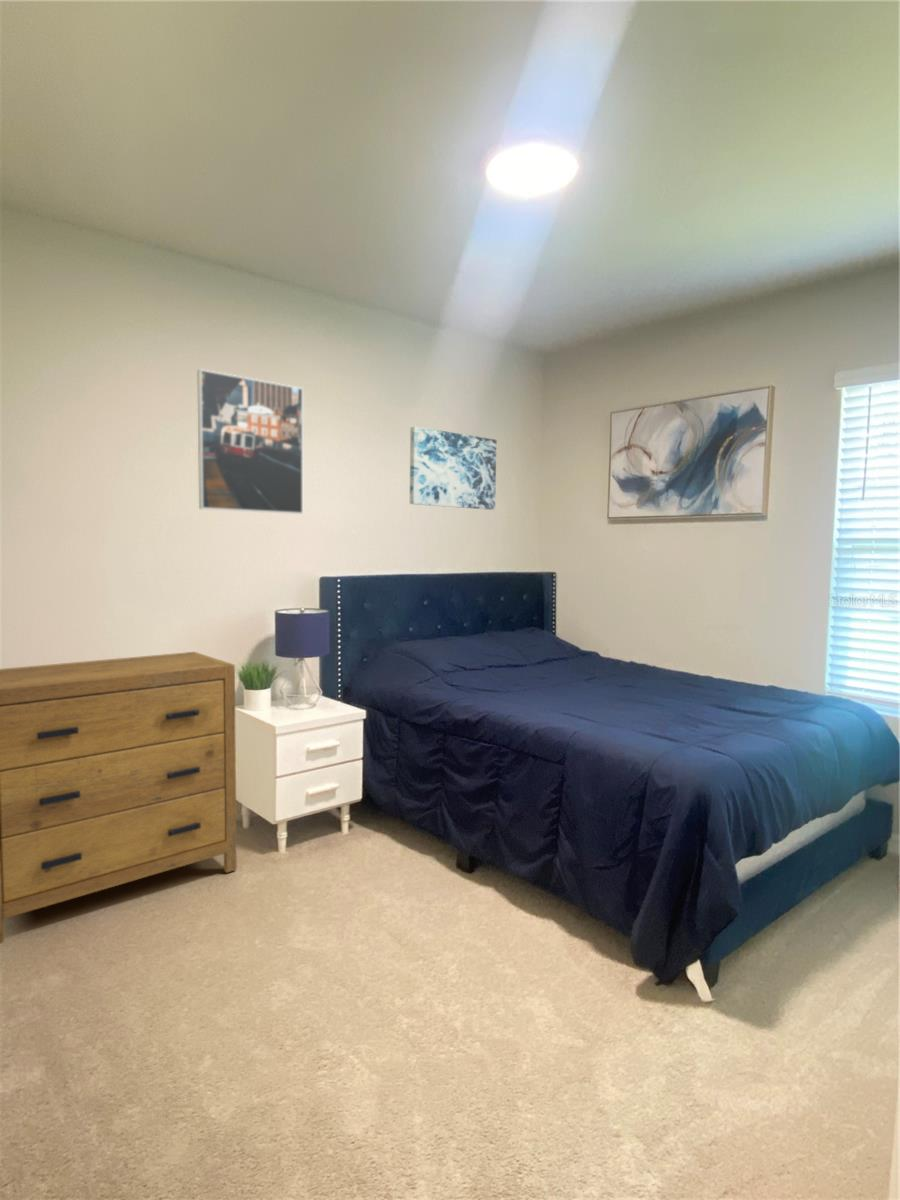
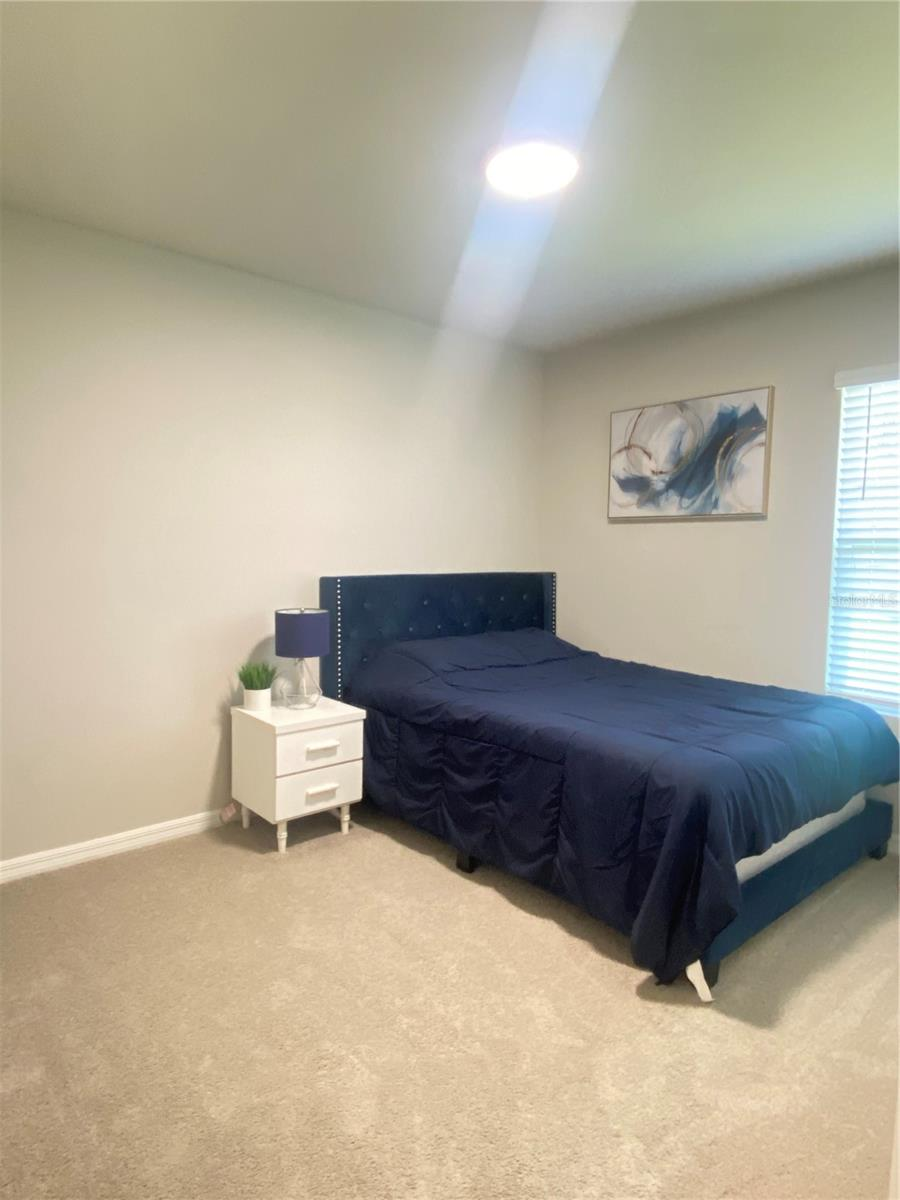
- wall art (454, 470)
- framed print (253, 446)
- dresser (108, 777)
